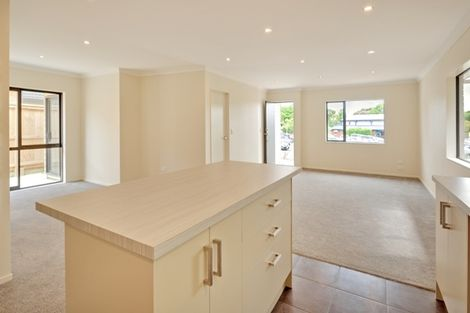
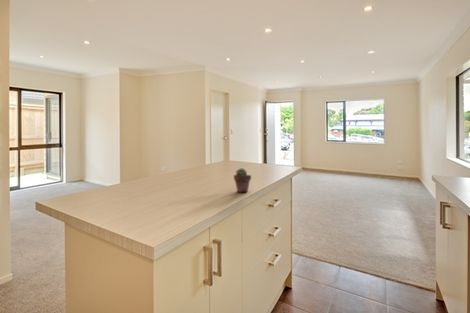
+ potted succulent (242, 179)
